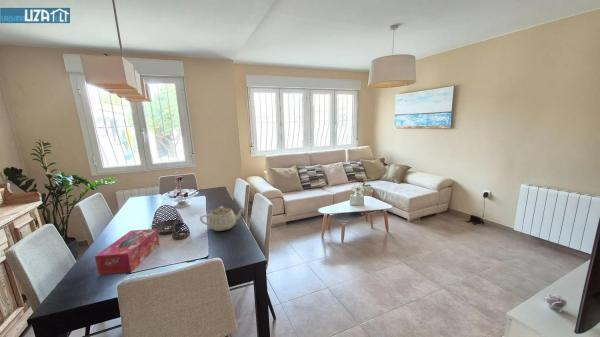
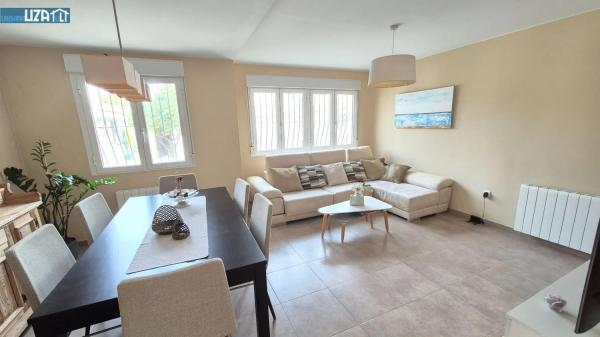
- teapot (223, 216)
- tissue box (130, 249)
